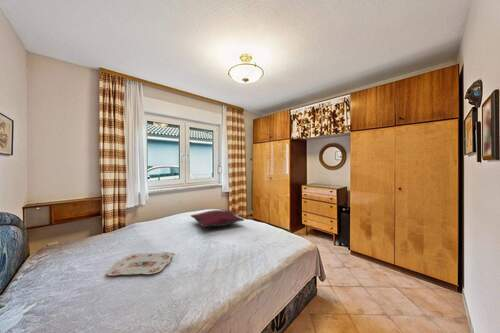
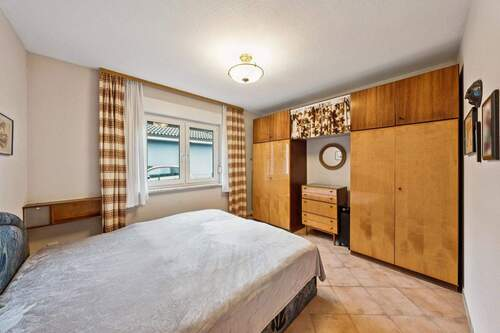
- serving tray (142, 263)
- pillow (216, 217)
